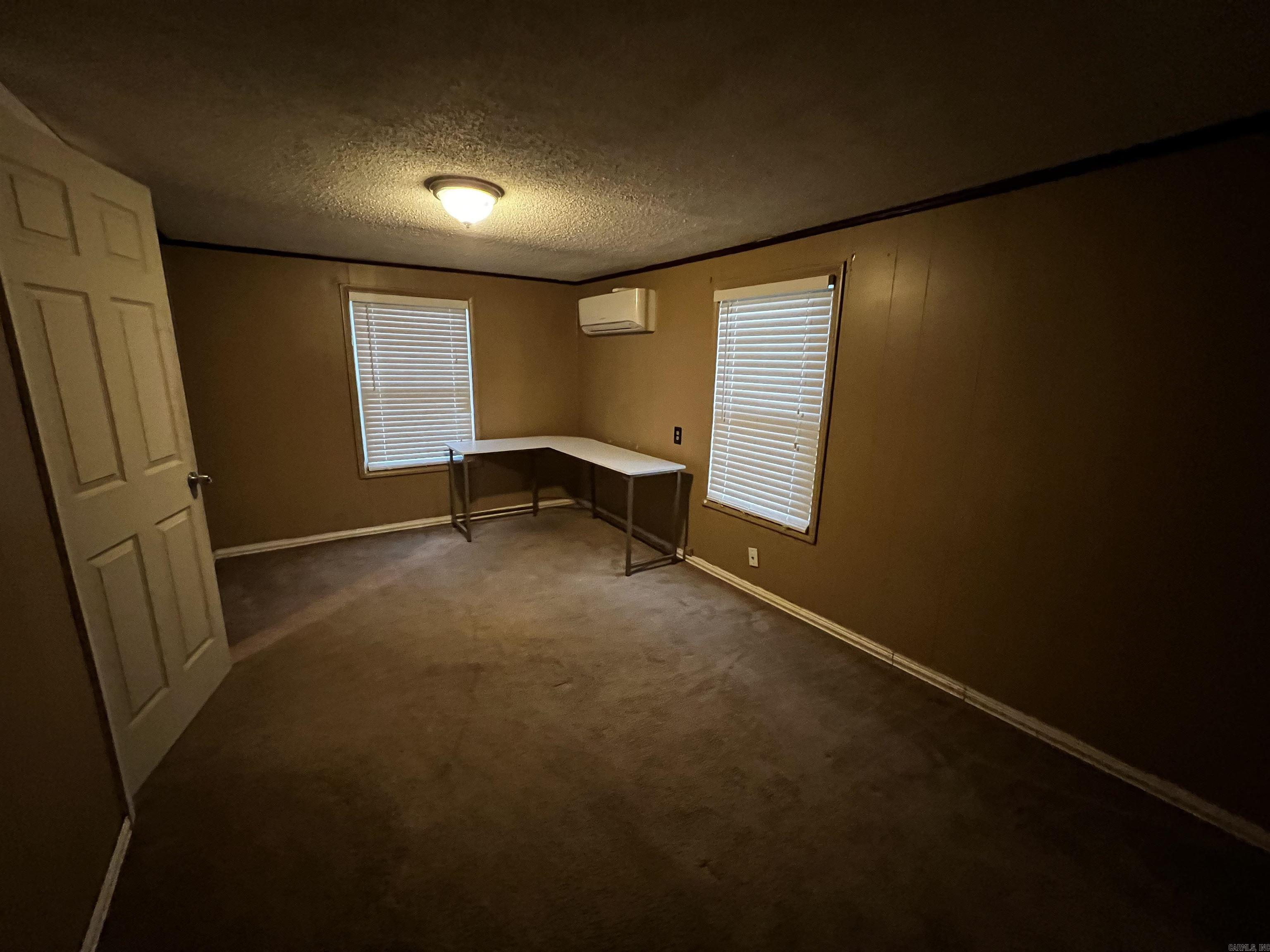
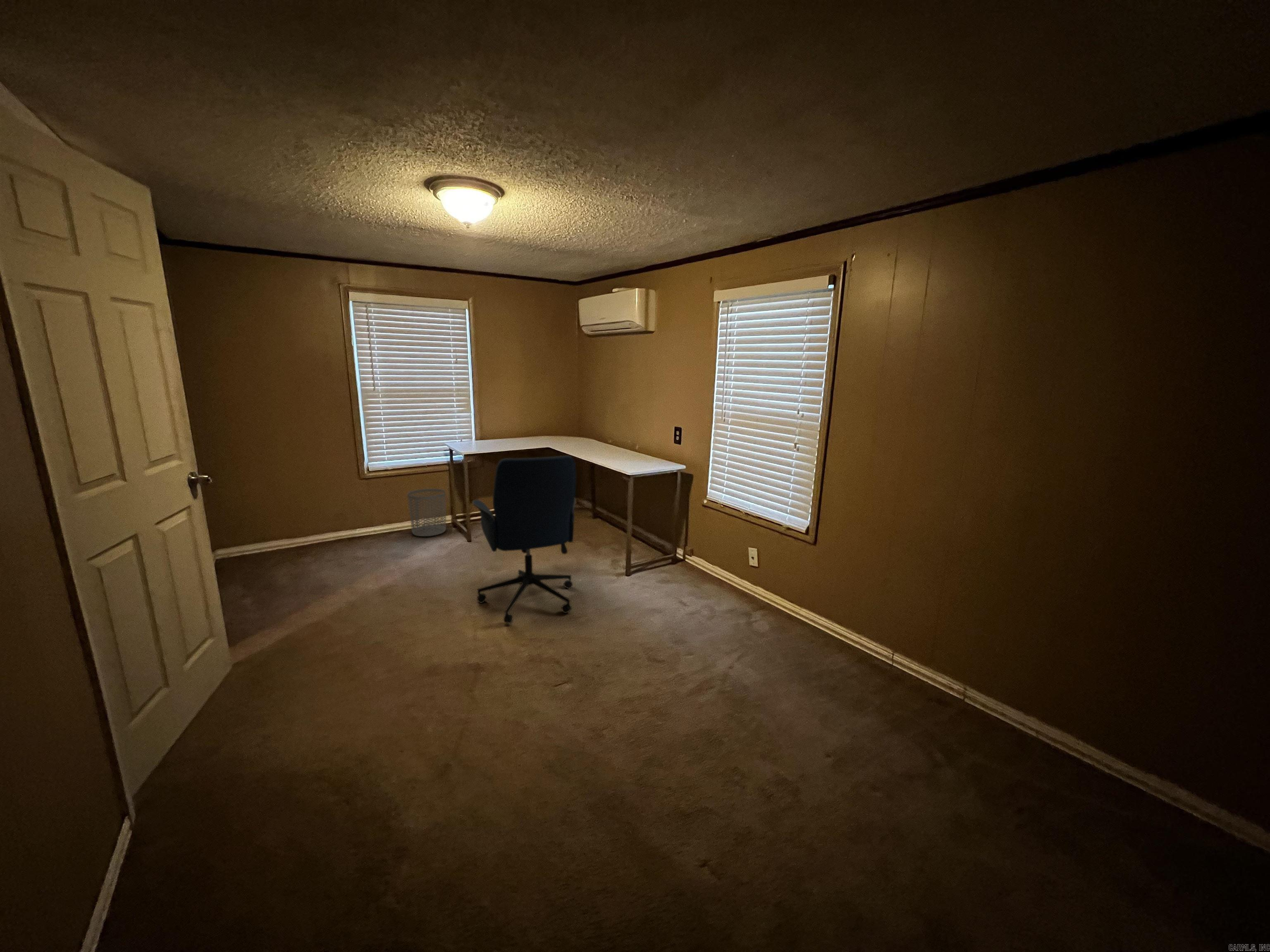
+ waste bin (428, 512)
+ office chair (528, 528)
